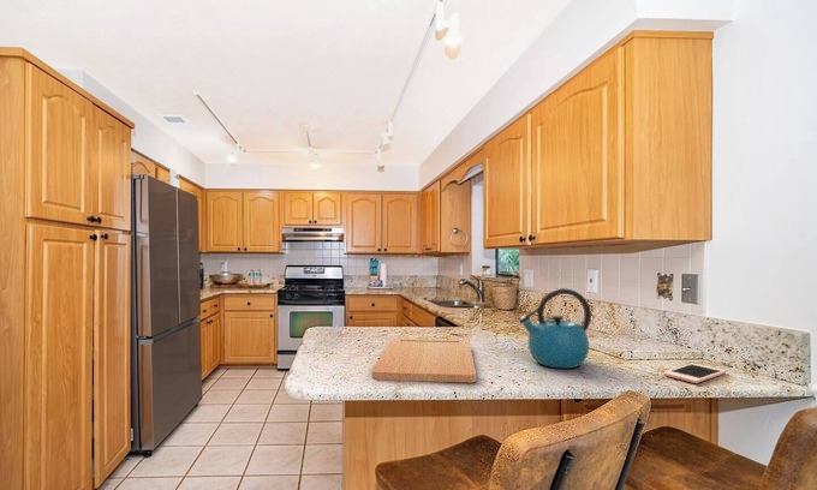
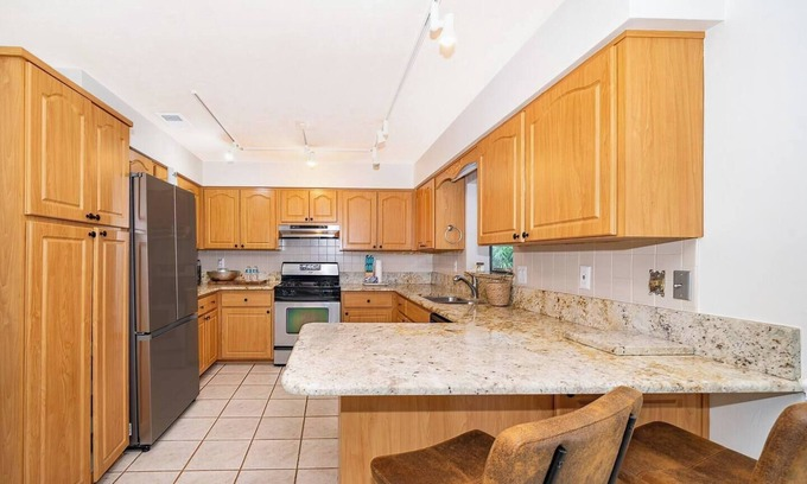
- kettle (554, 325)
- cutting board (427, 357)
- cell phone (694, 372)
